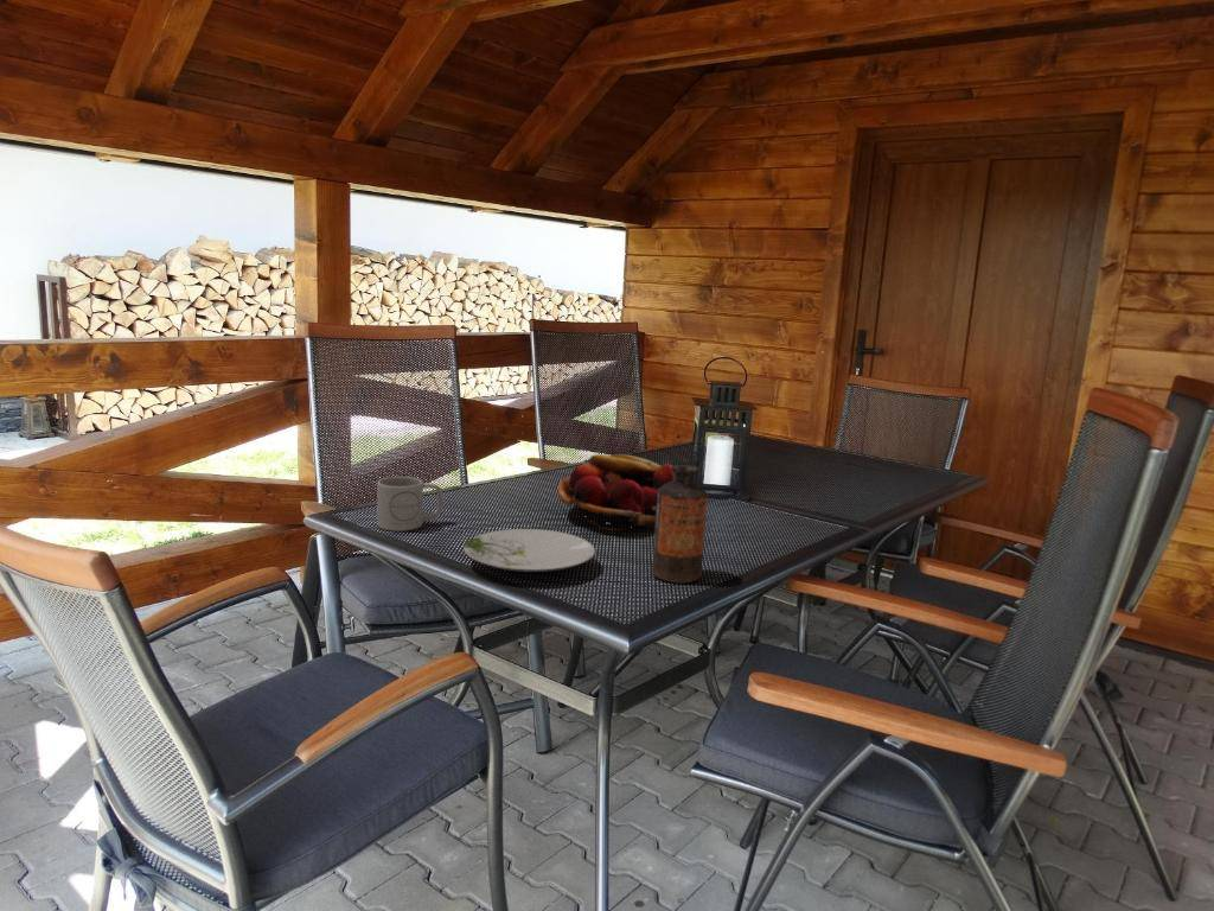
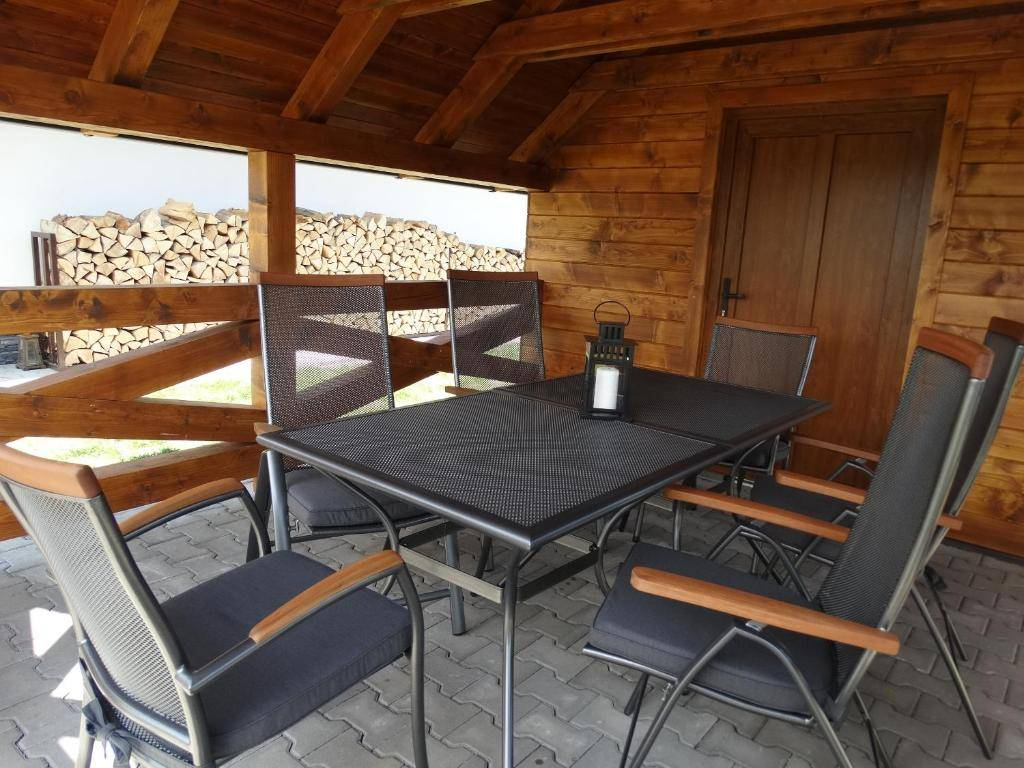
- mug (410, 502)
- bottle (679, 521)
- plate (529, 555)
- fruit basket (622, 488)
